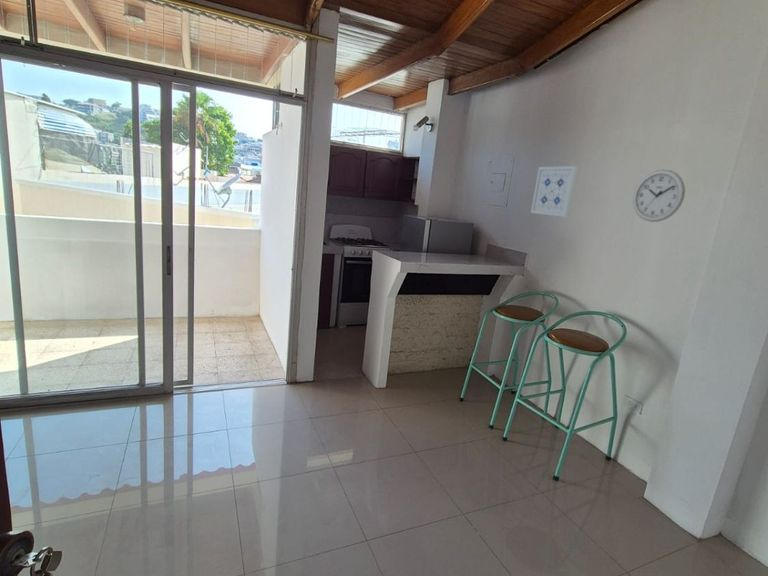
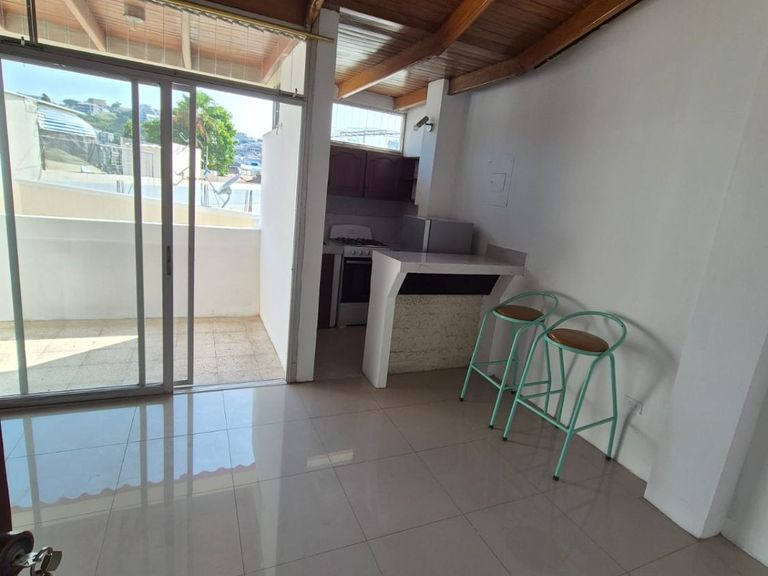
- wall clock (657, 195)
- wall art (552, 191)
